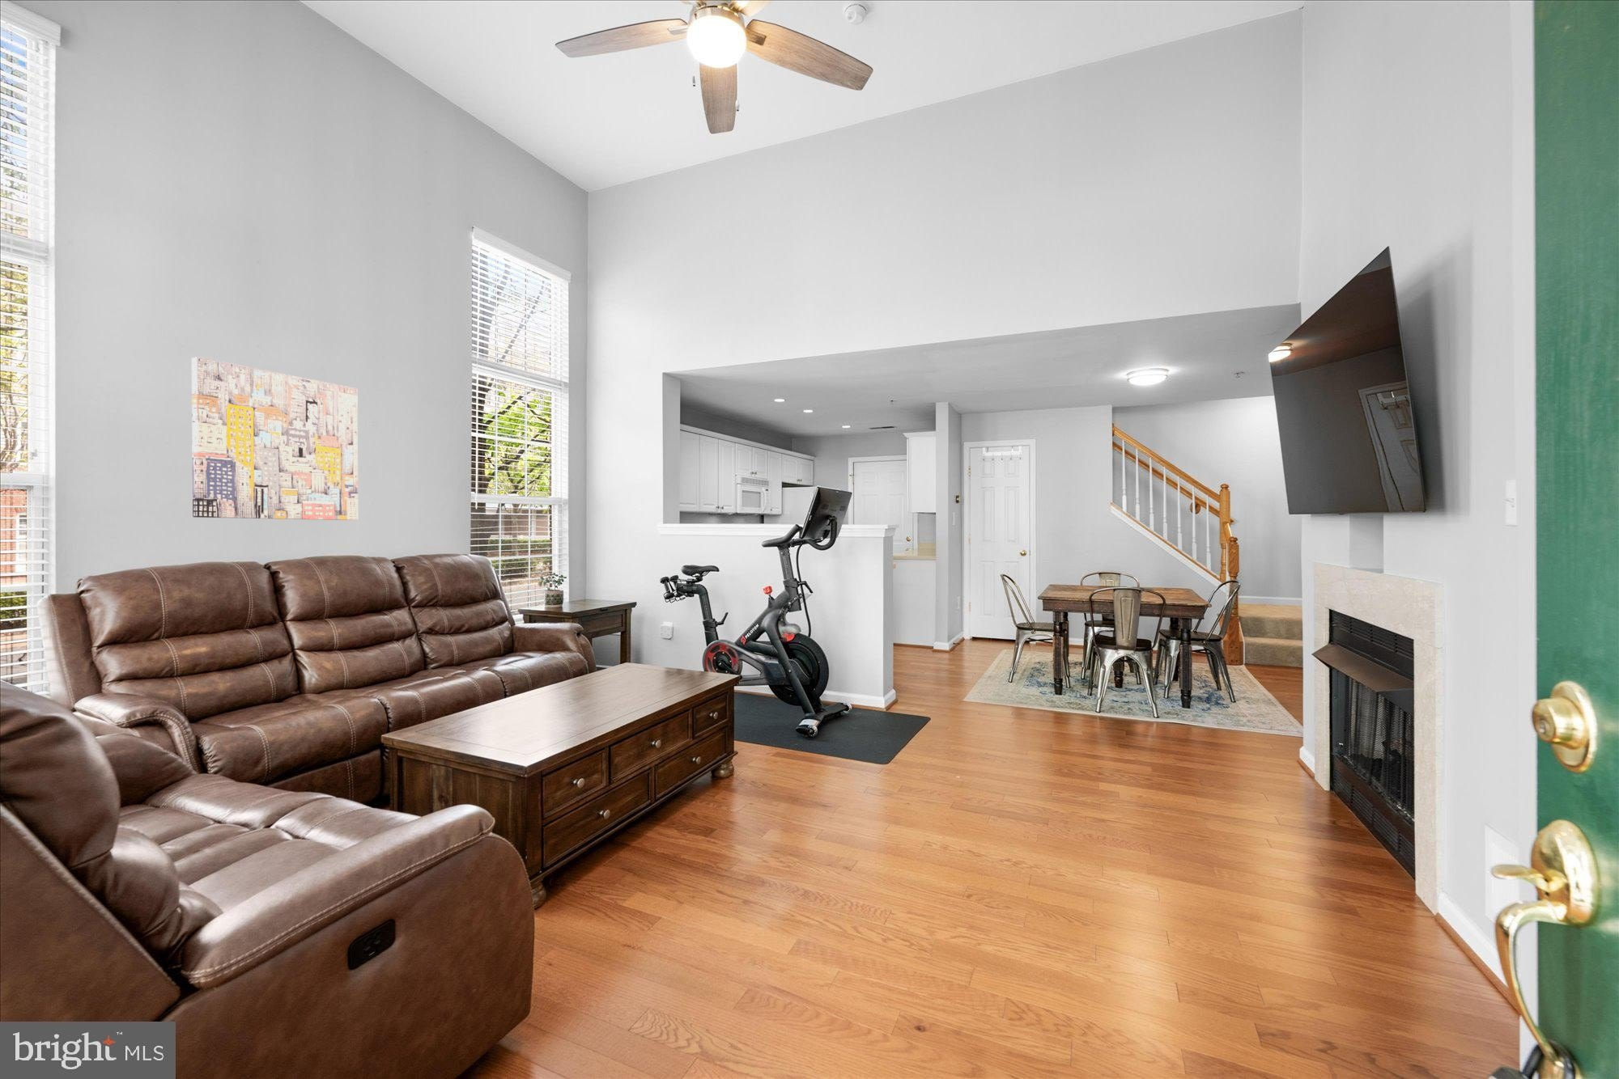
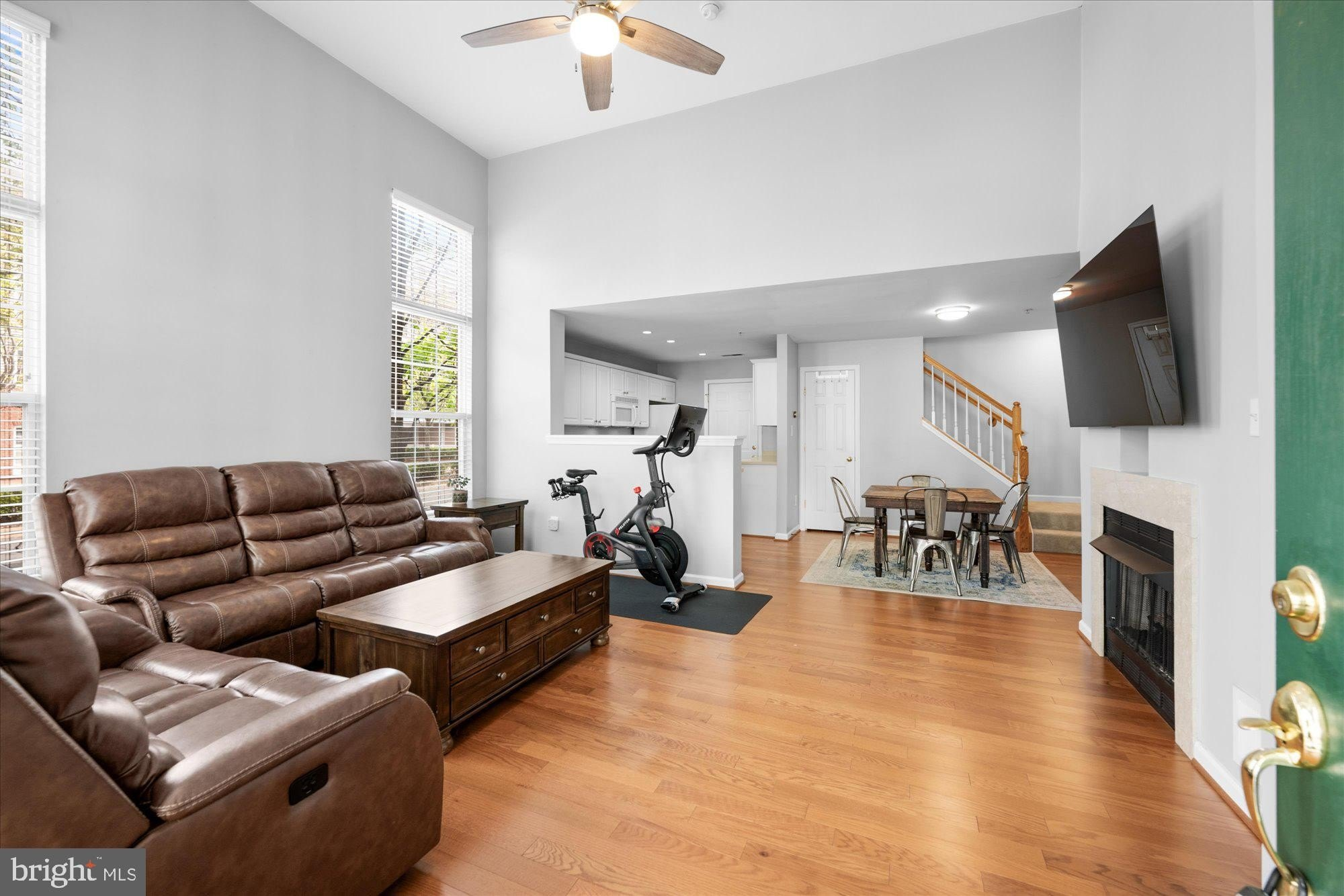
- wall art (283, 447)
